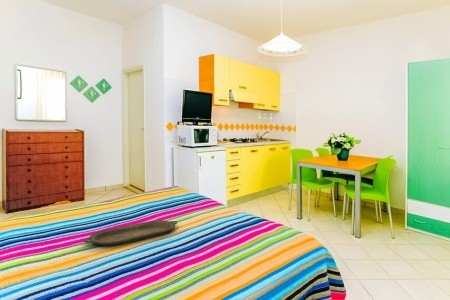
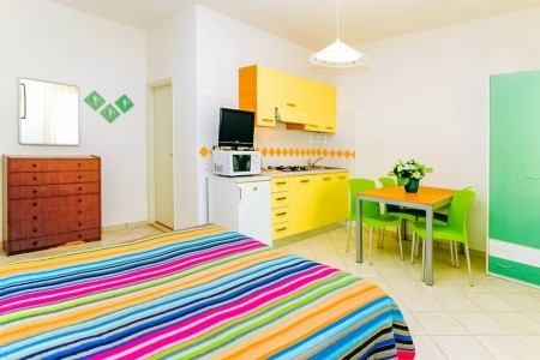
- serving tray (135, 232)
